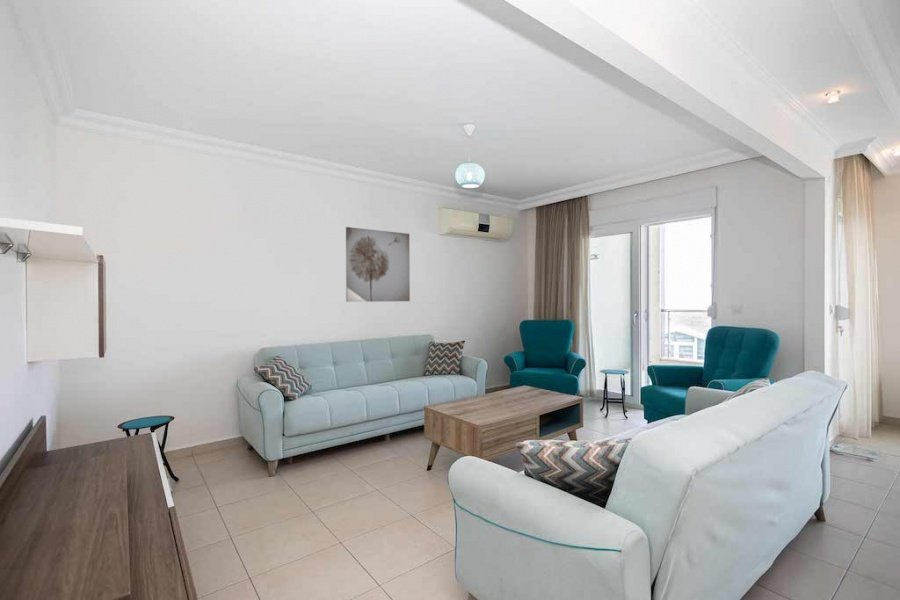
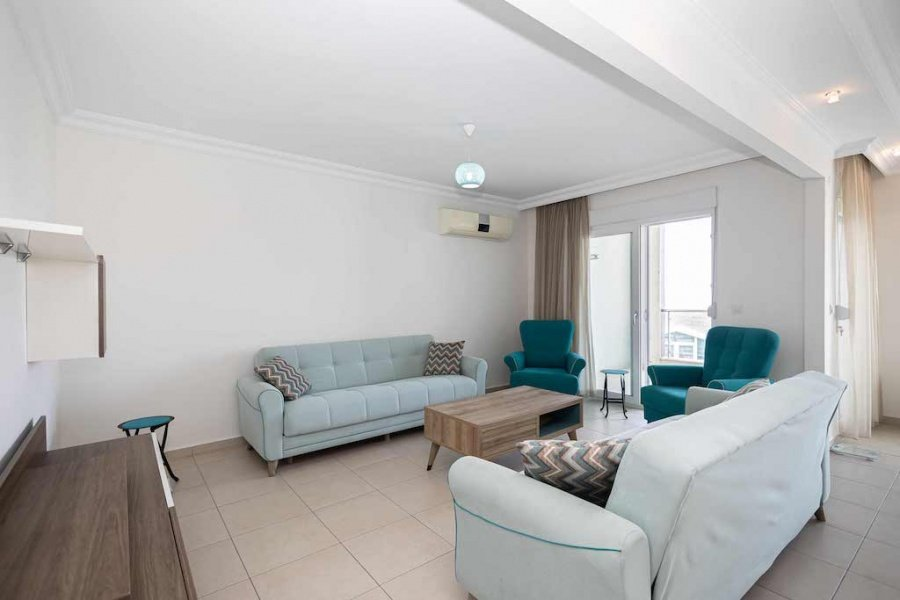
- wall art (379, 266)
